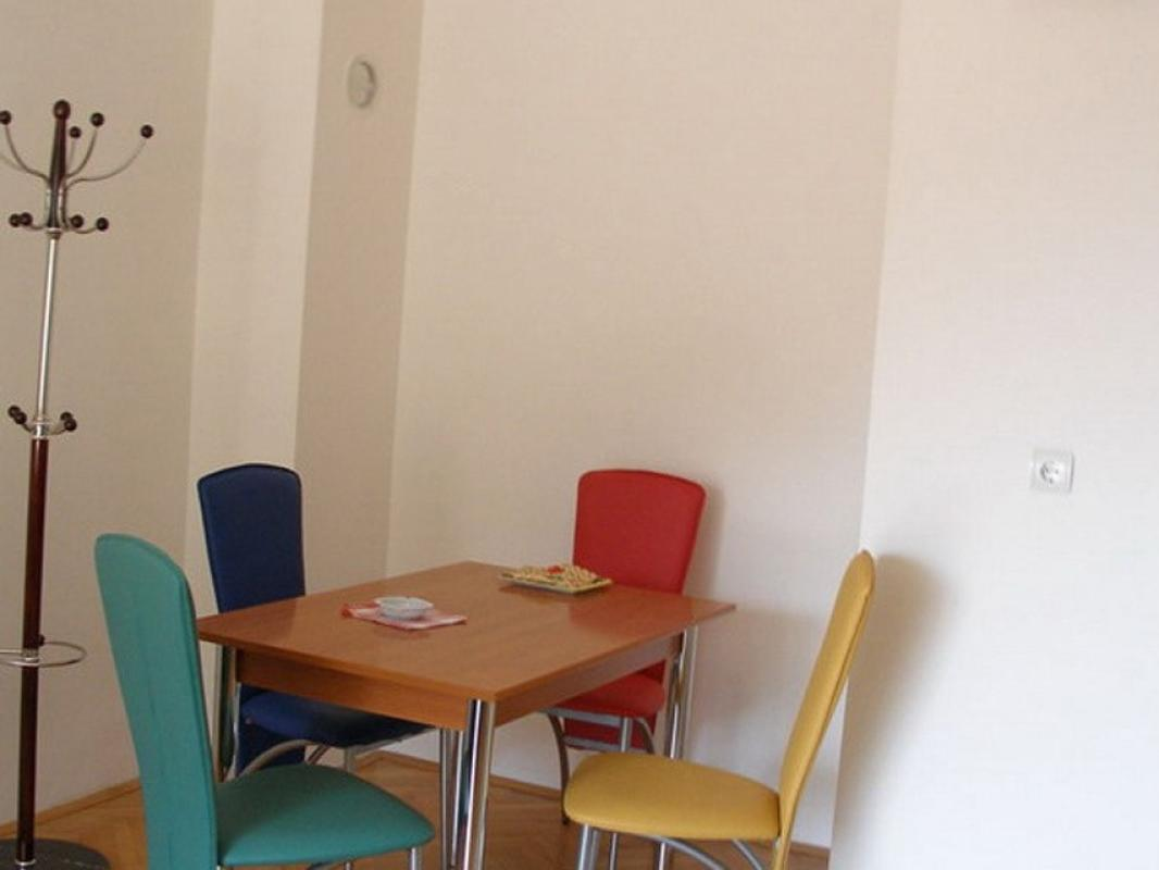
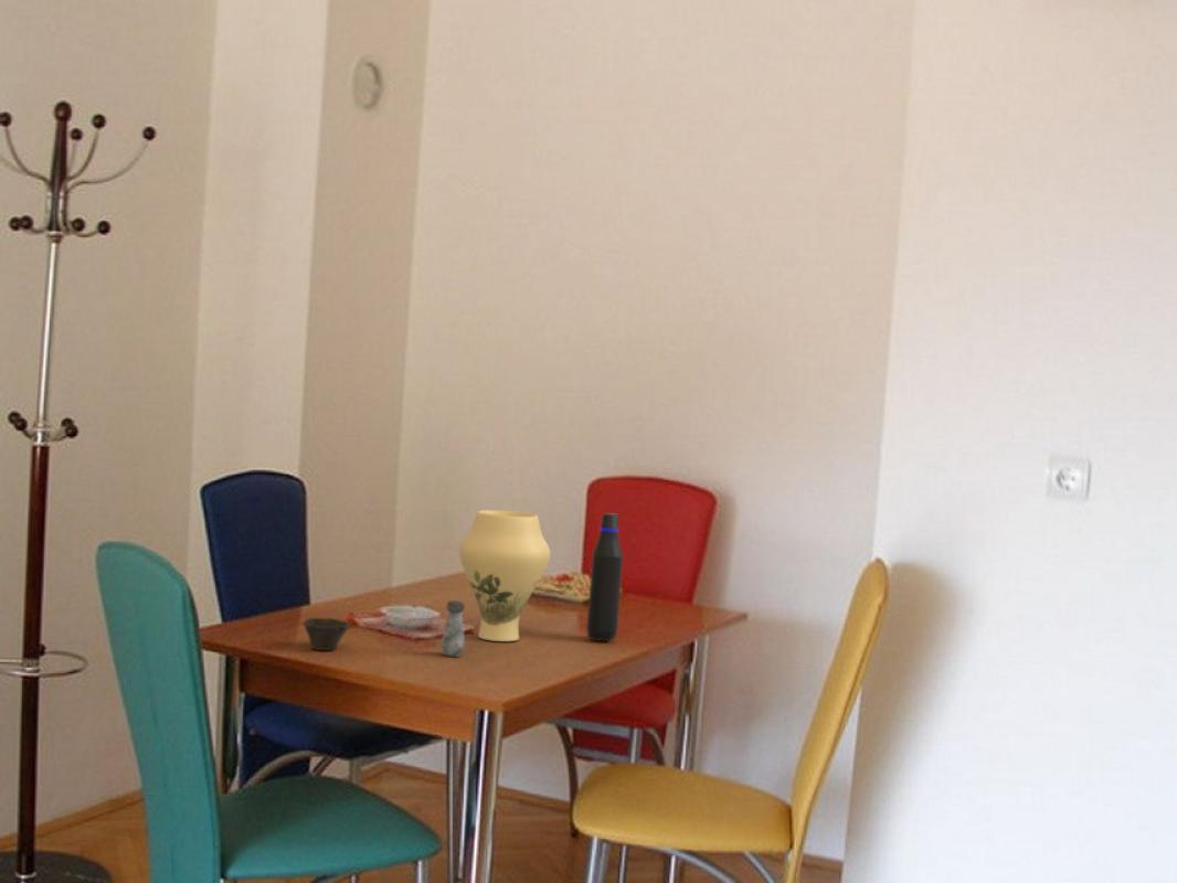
+ cup (327, 634)
+ salt shaker (454, 627)
+ vase (502, 575)
+ water bottle (605, 576)
